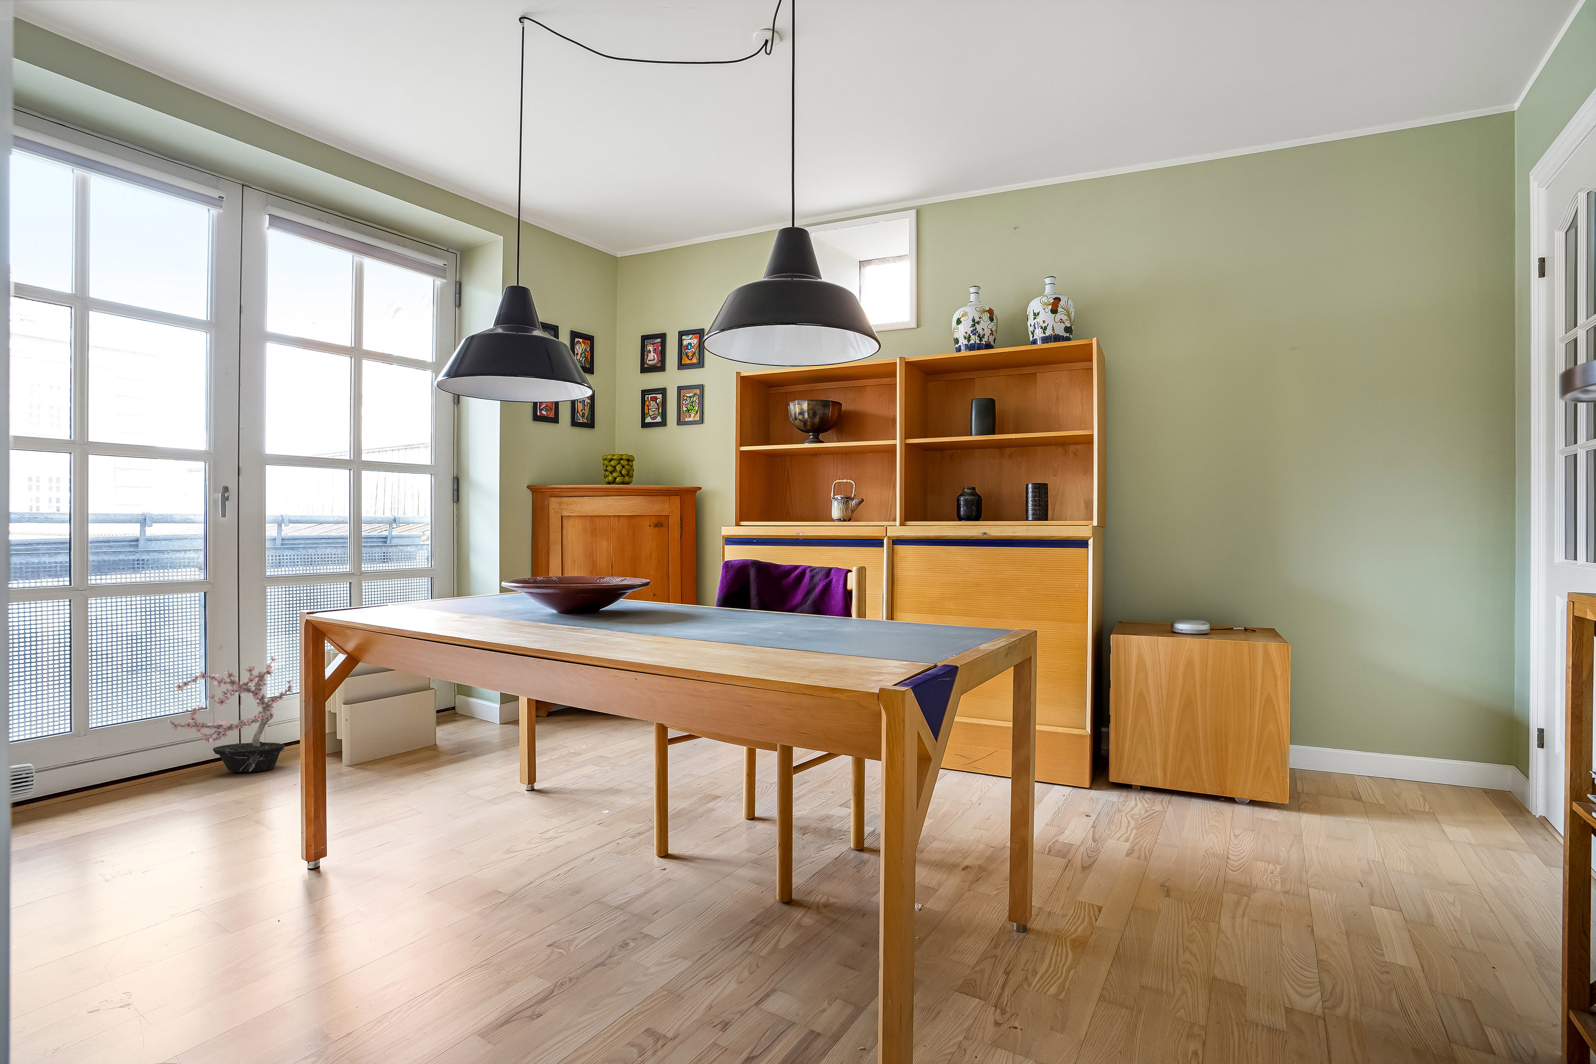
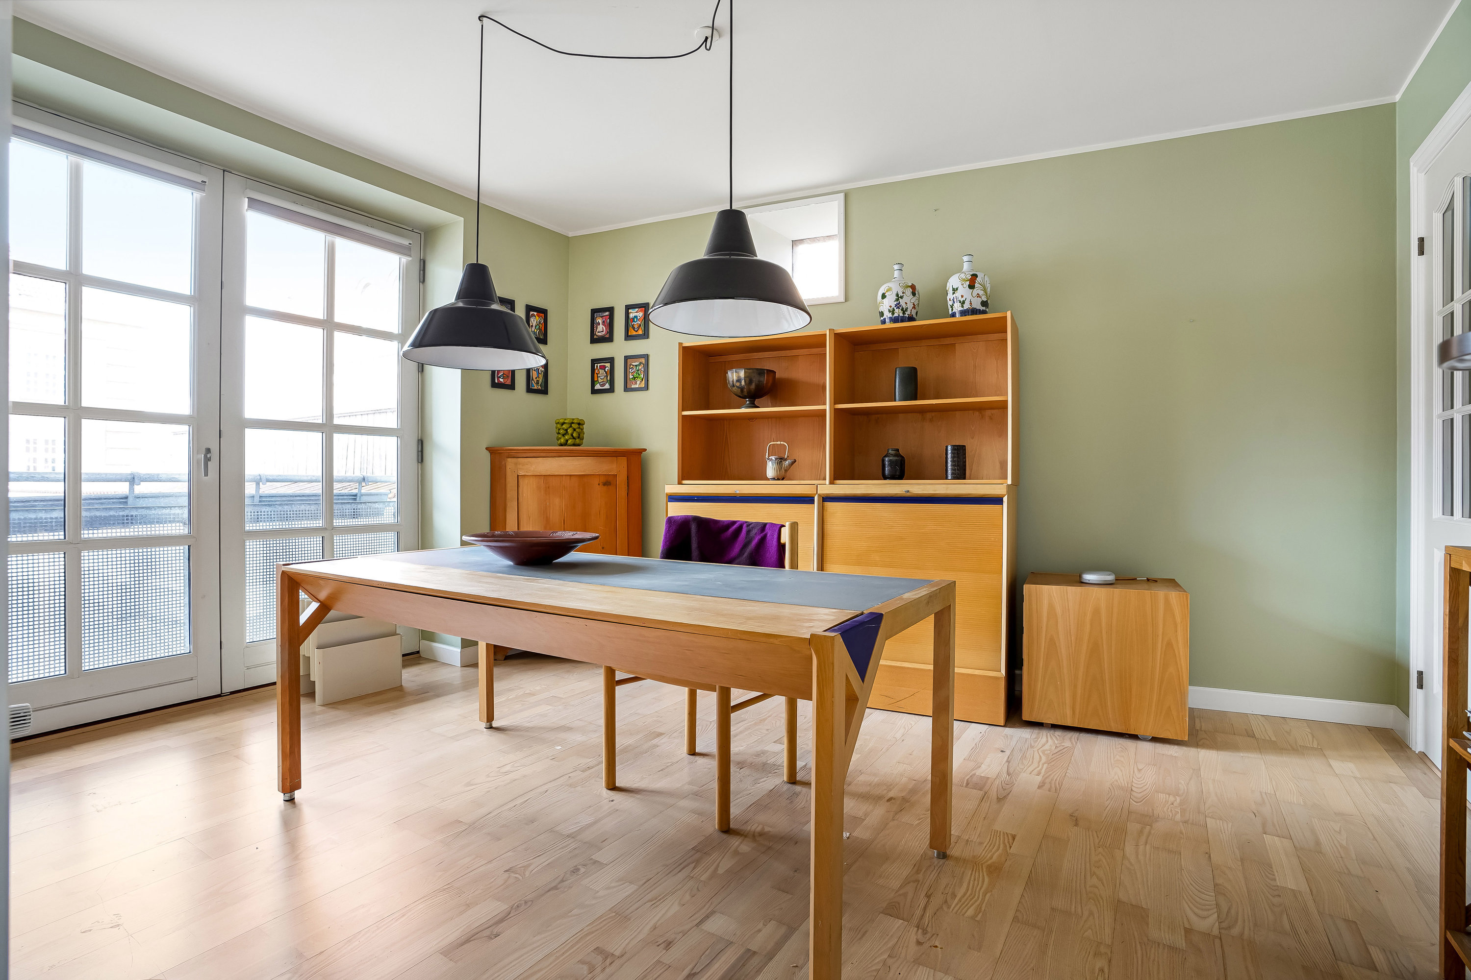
- potted plant (230, 722)
